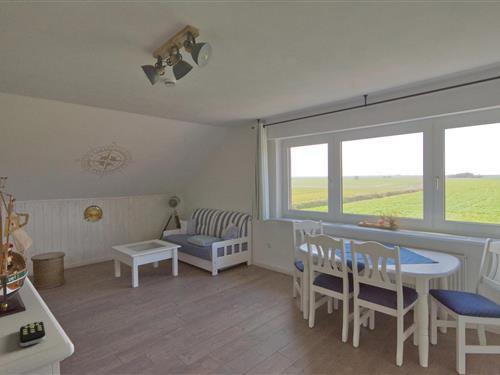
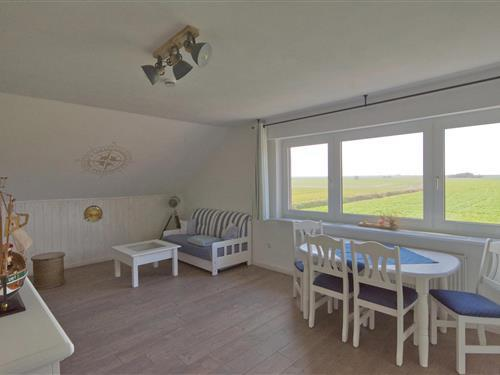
- remote control (32, 332)
